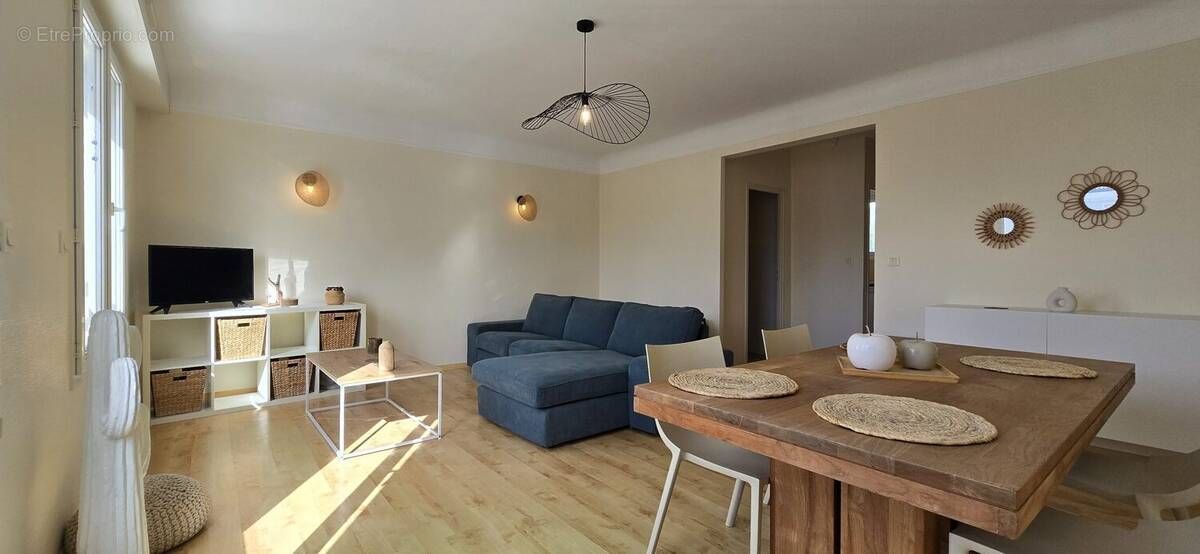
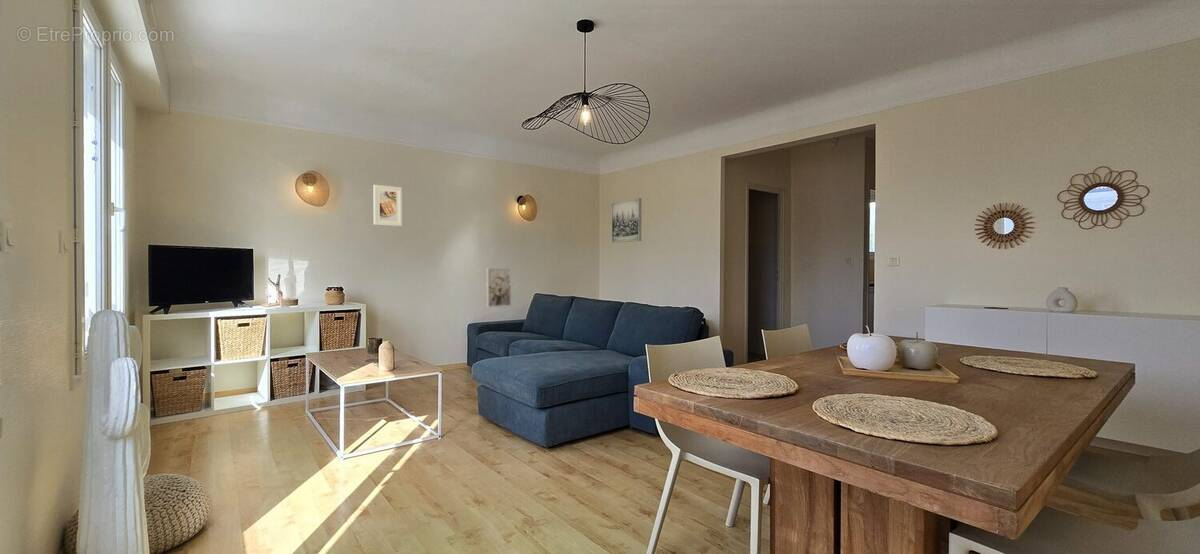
+ wall art (499, 287)
+ wall art (625, 221)
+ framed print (387, 205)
